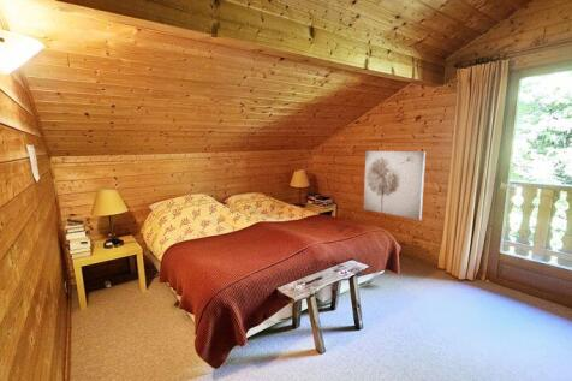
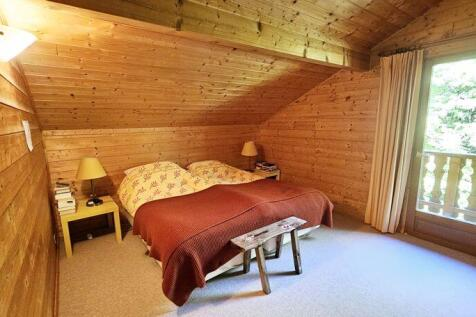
- wall art (391, 183)
